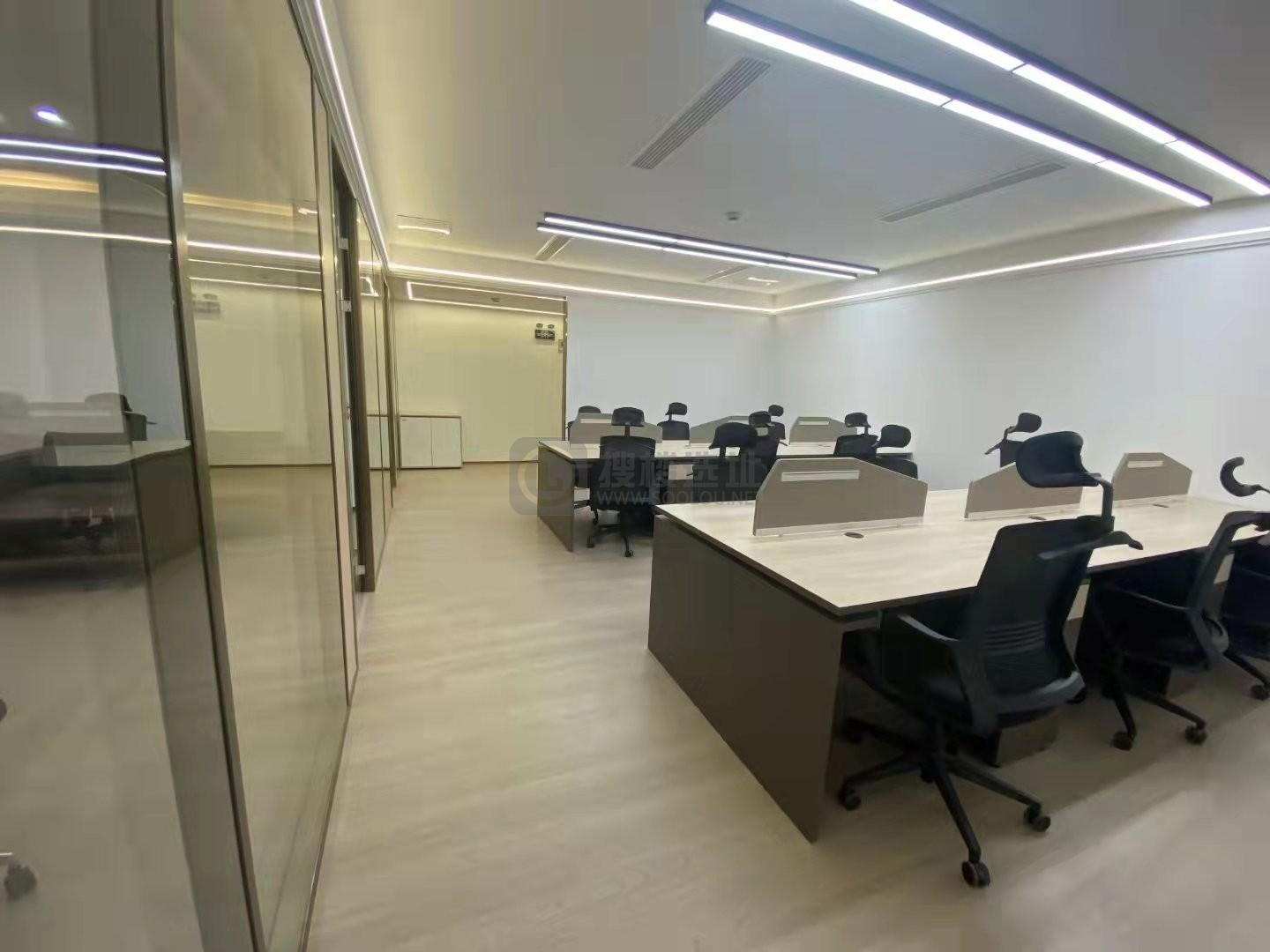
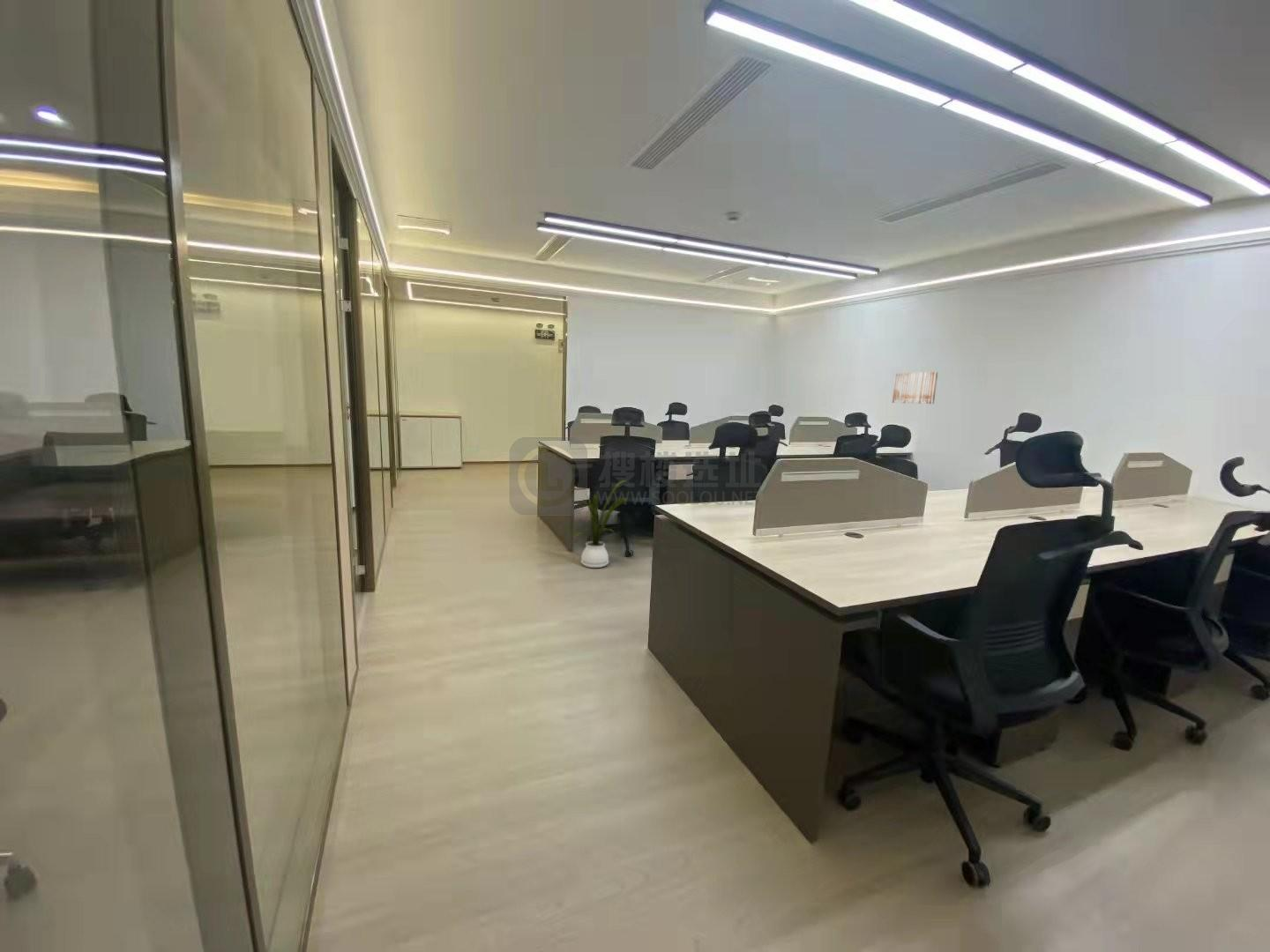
+ house plant (600, 523)
+ wall art (914, 388)
